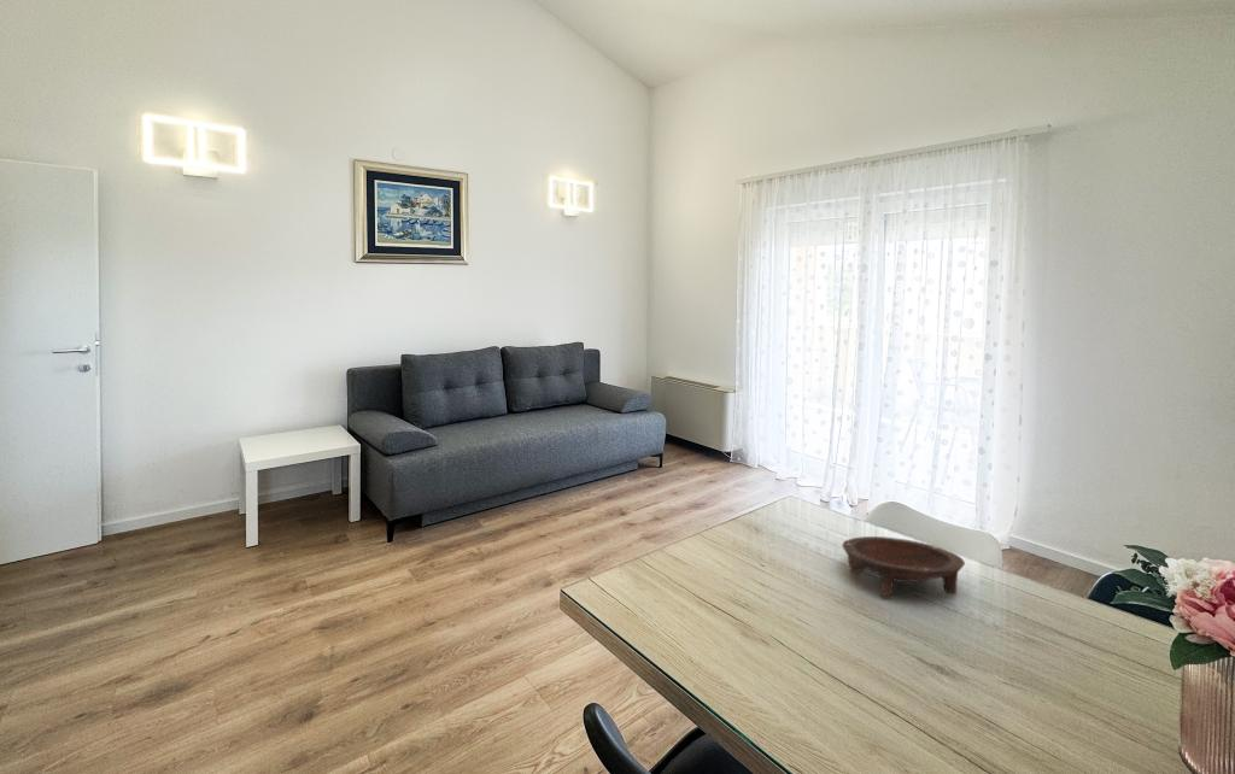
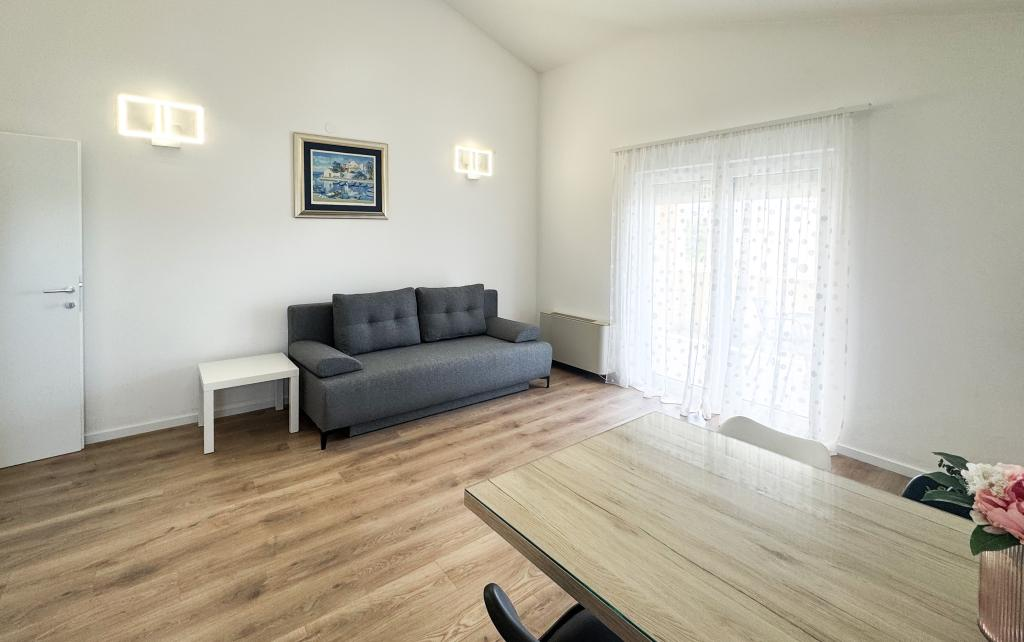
- bowl (901, 565)
